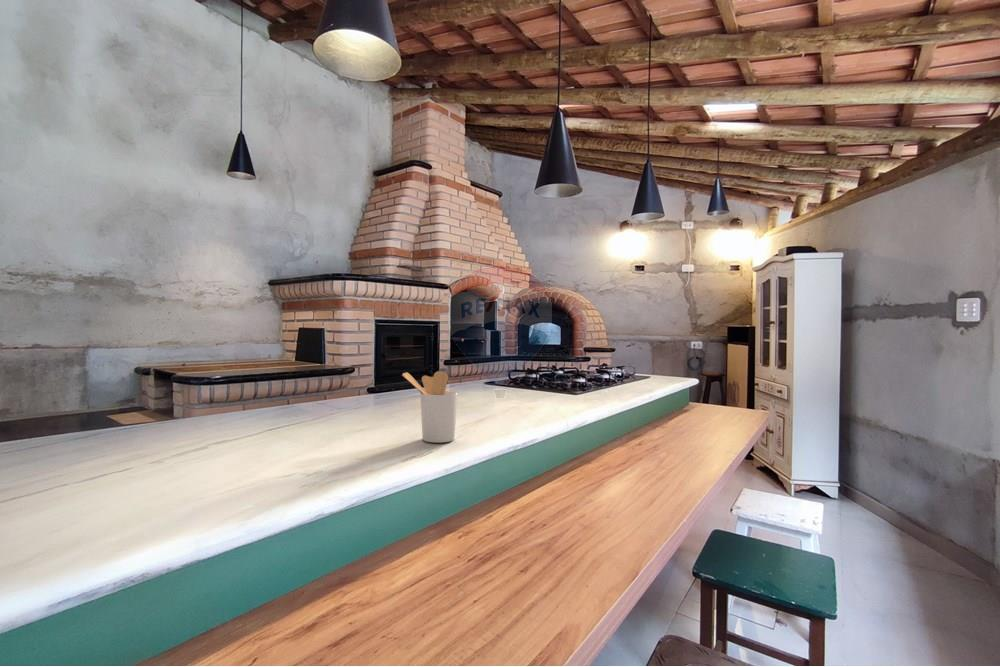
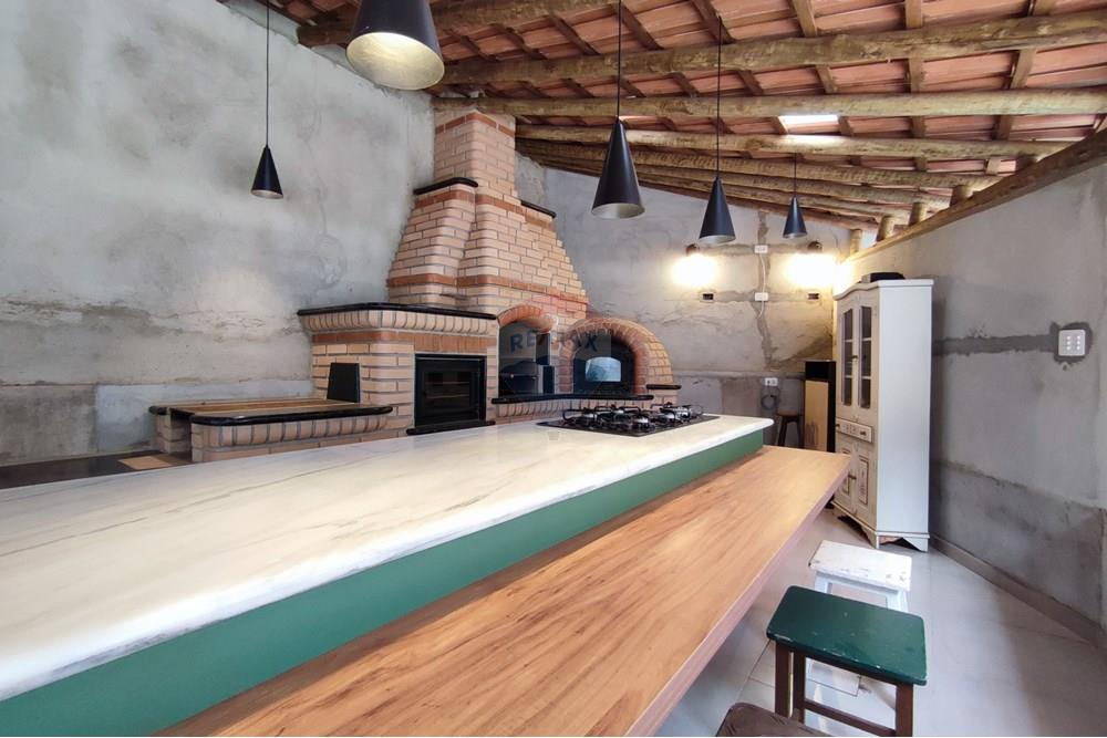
- utensil holder (428, 404)
